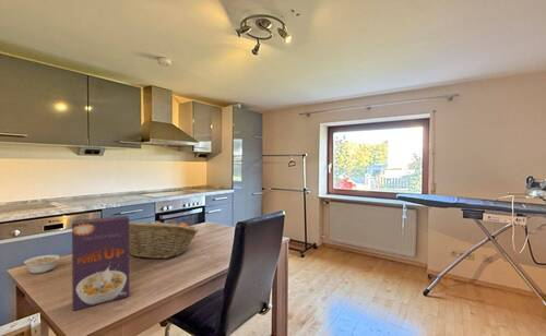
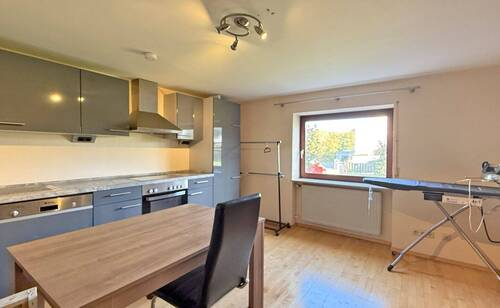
- cereal box (102, 259)
- legume (43, 263)
- fruit basket (155, 232)
